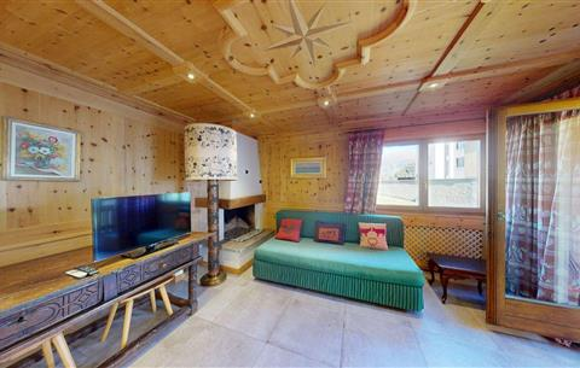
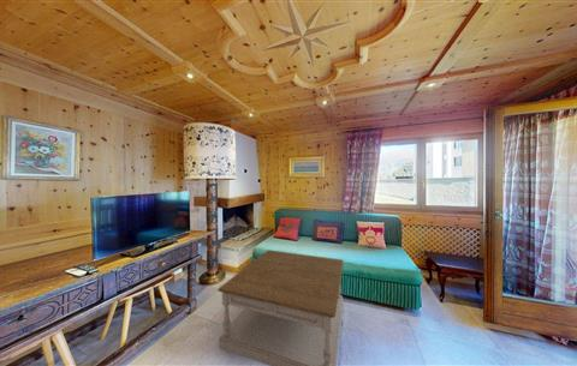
+ coffee table (290, 296)
